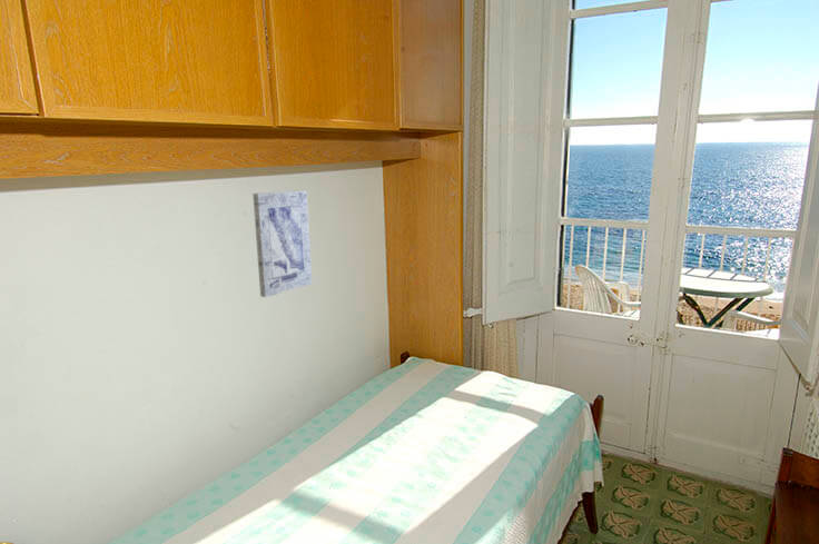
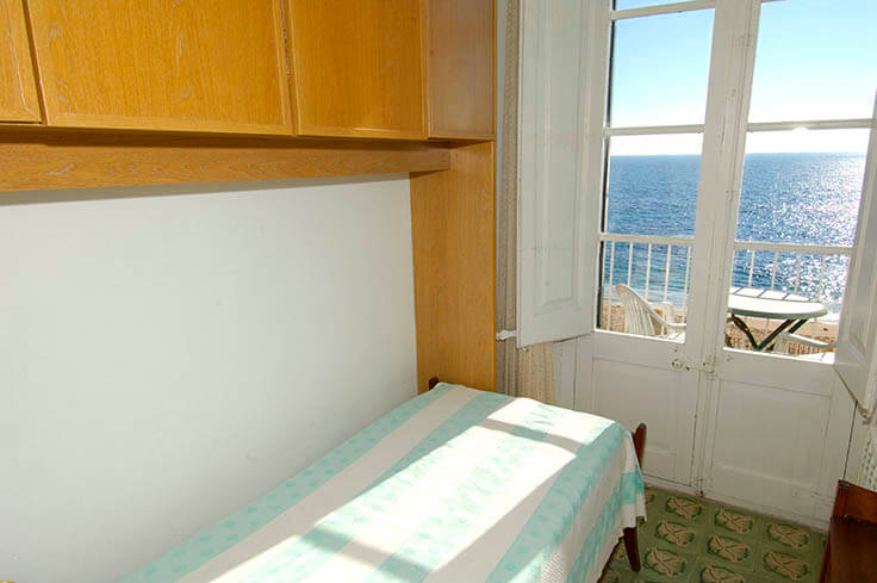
- wall art (284, 241)
